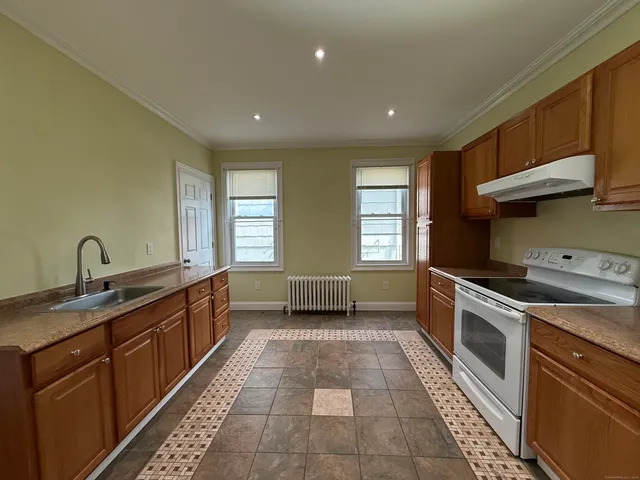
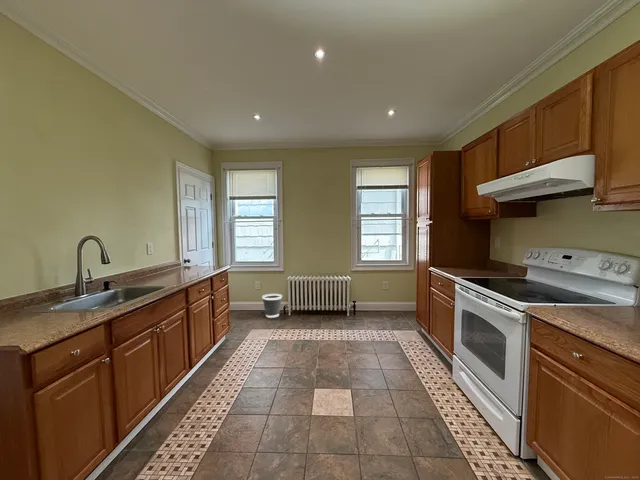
+ wastebasket (272, 305)
